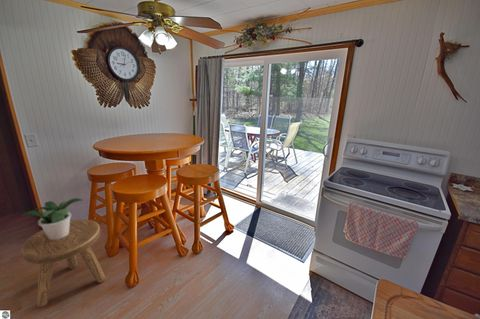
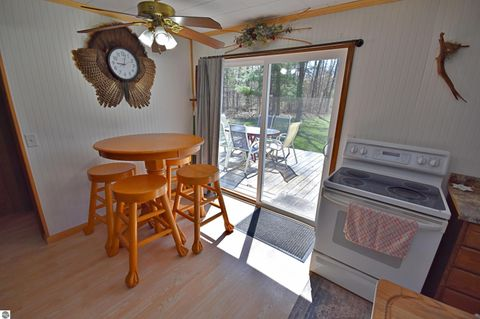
- potted plant (58, 220)
- stool (68, 260)
